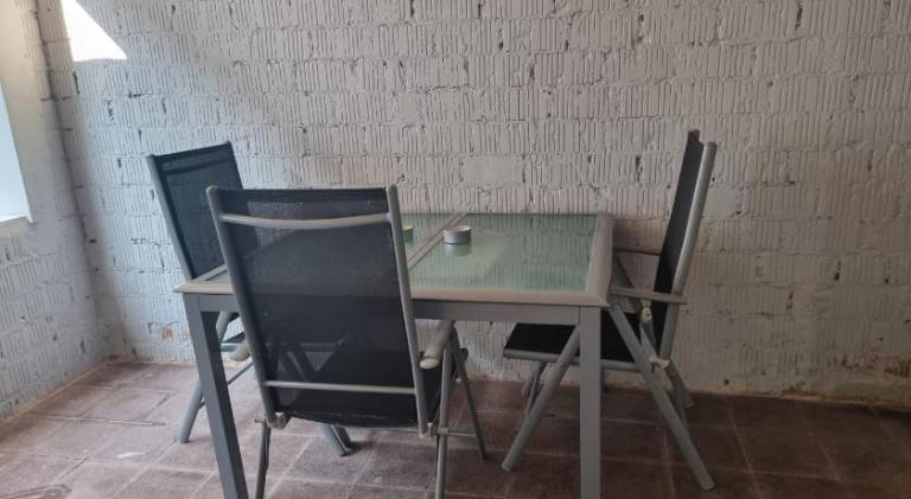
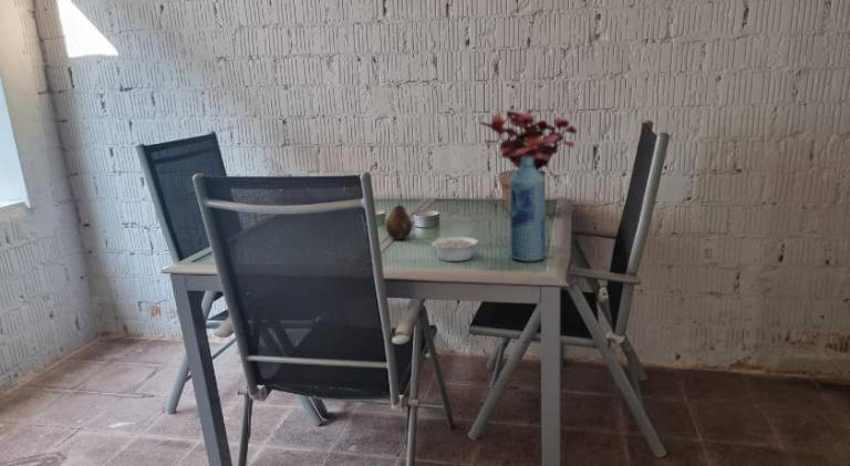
+ fruit (398, 221)
+ bottle (527, 208)
+ potted plant (532, 165)
+ legume (457, 248)
